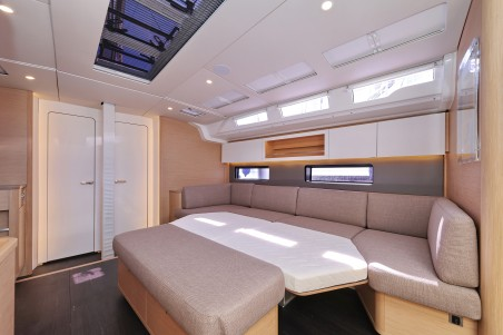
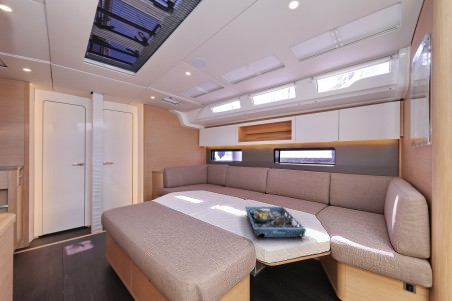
+ serving tray (270, 219)
